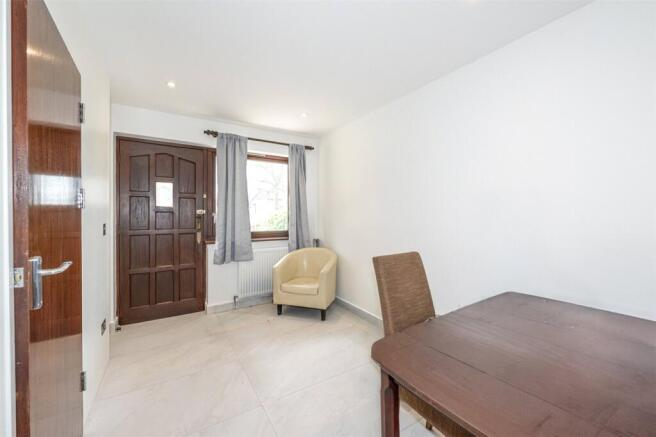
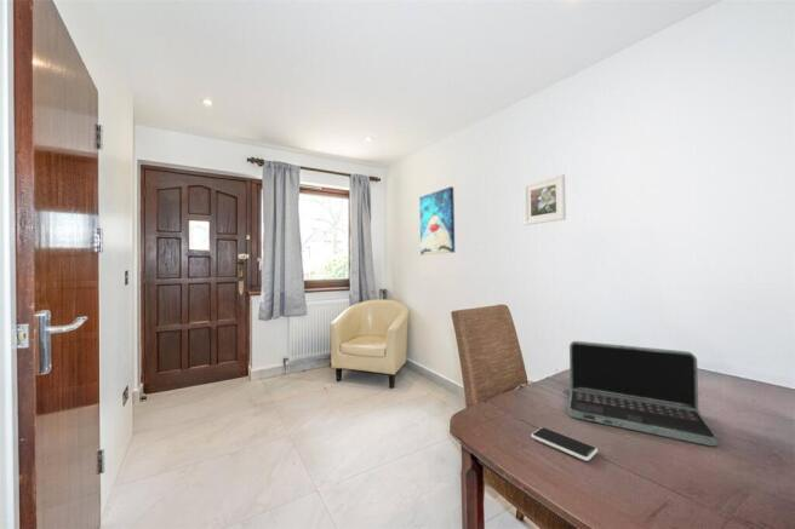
+ wall art (435, 223)
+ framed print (543, 201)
+ smartphone (562, 442)
+ laptop (625, 381)
